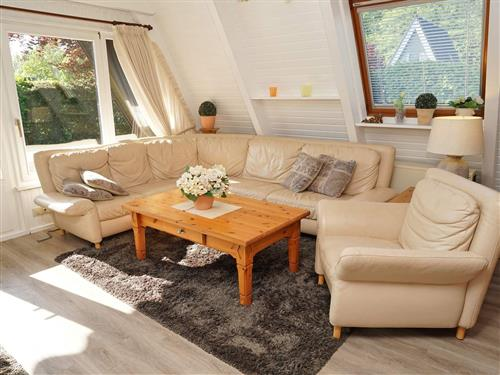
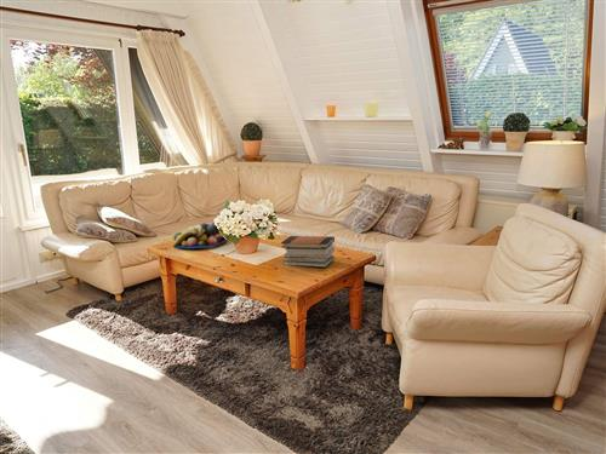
+ book stack (308, 251)
+ fruit bowl (199, 232)
